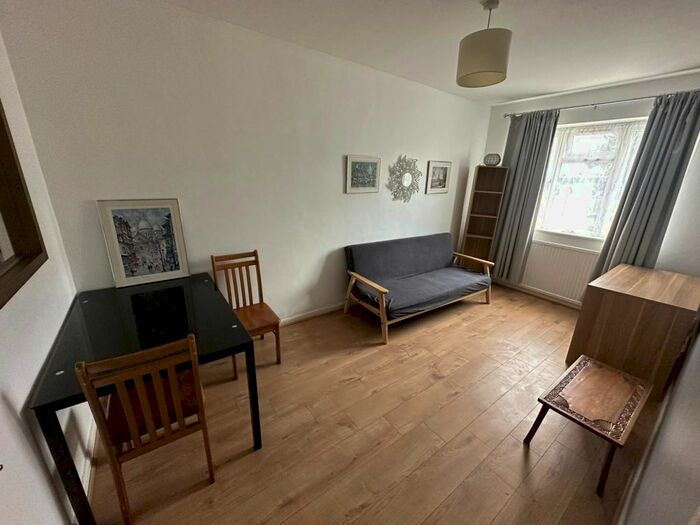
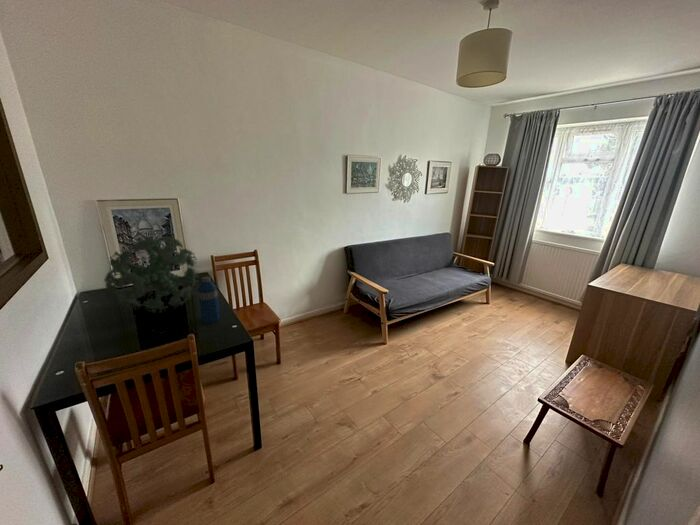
+ plant (155, 274)
+ water bottle (208, 299)
